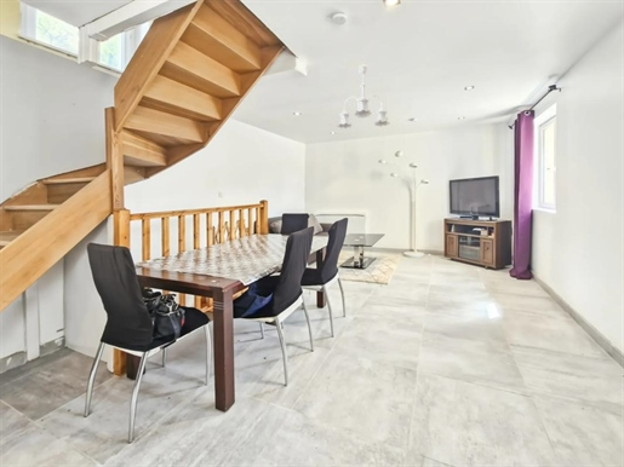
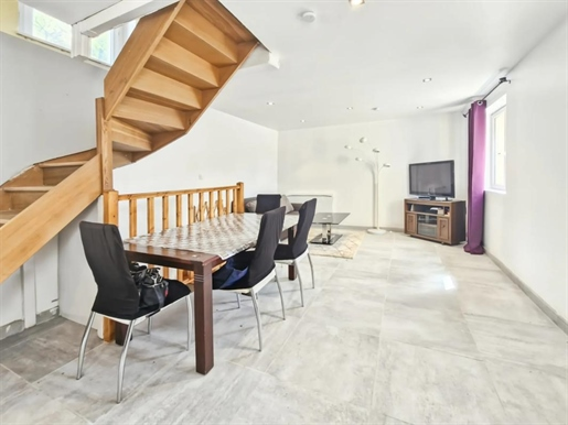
- ceiling light fixture (362, 92)
